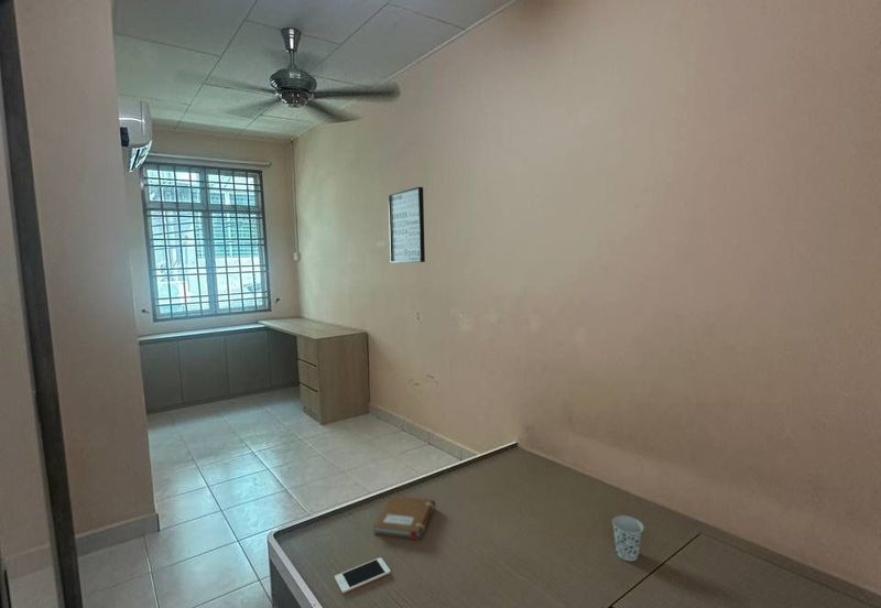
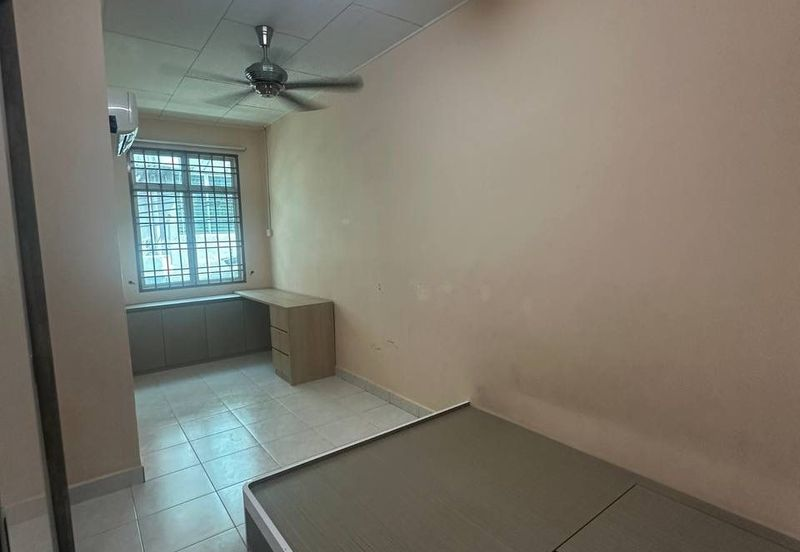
- notebook (405, 517)
- cup (627, 539)
- wall art (405, 227)
- cell phone (362, 574)
